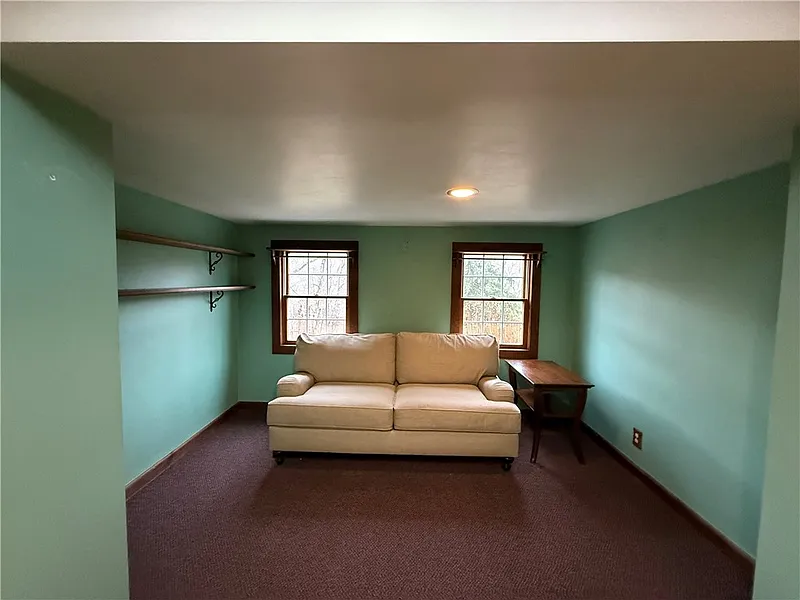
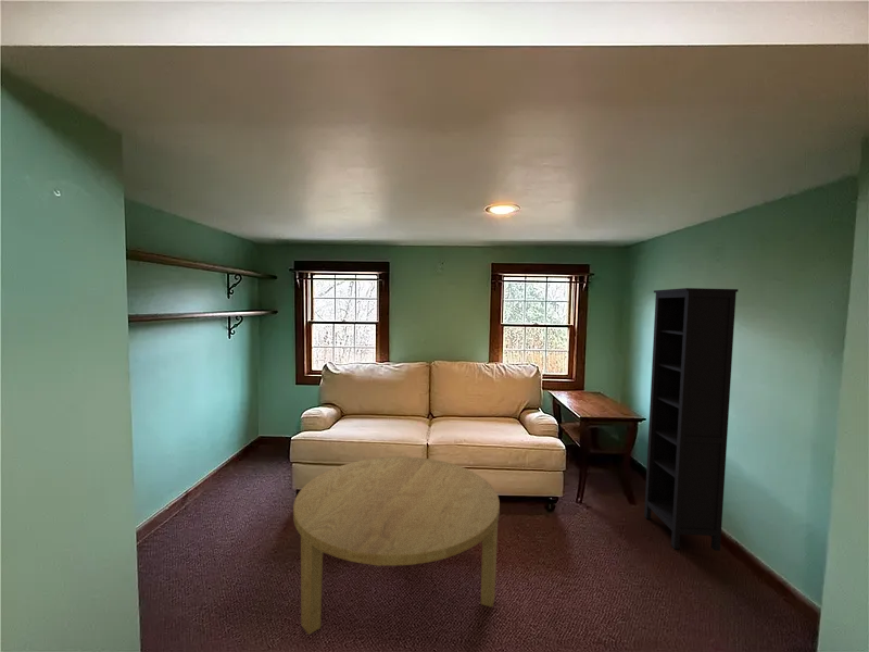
+ coffee table (398, 536)
+ bookcase (685, 412)
